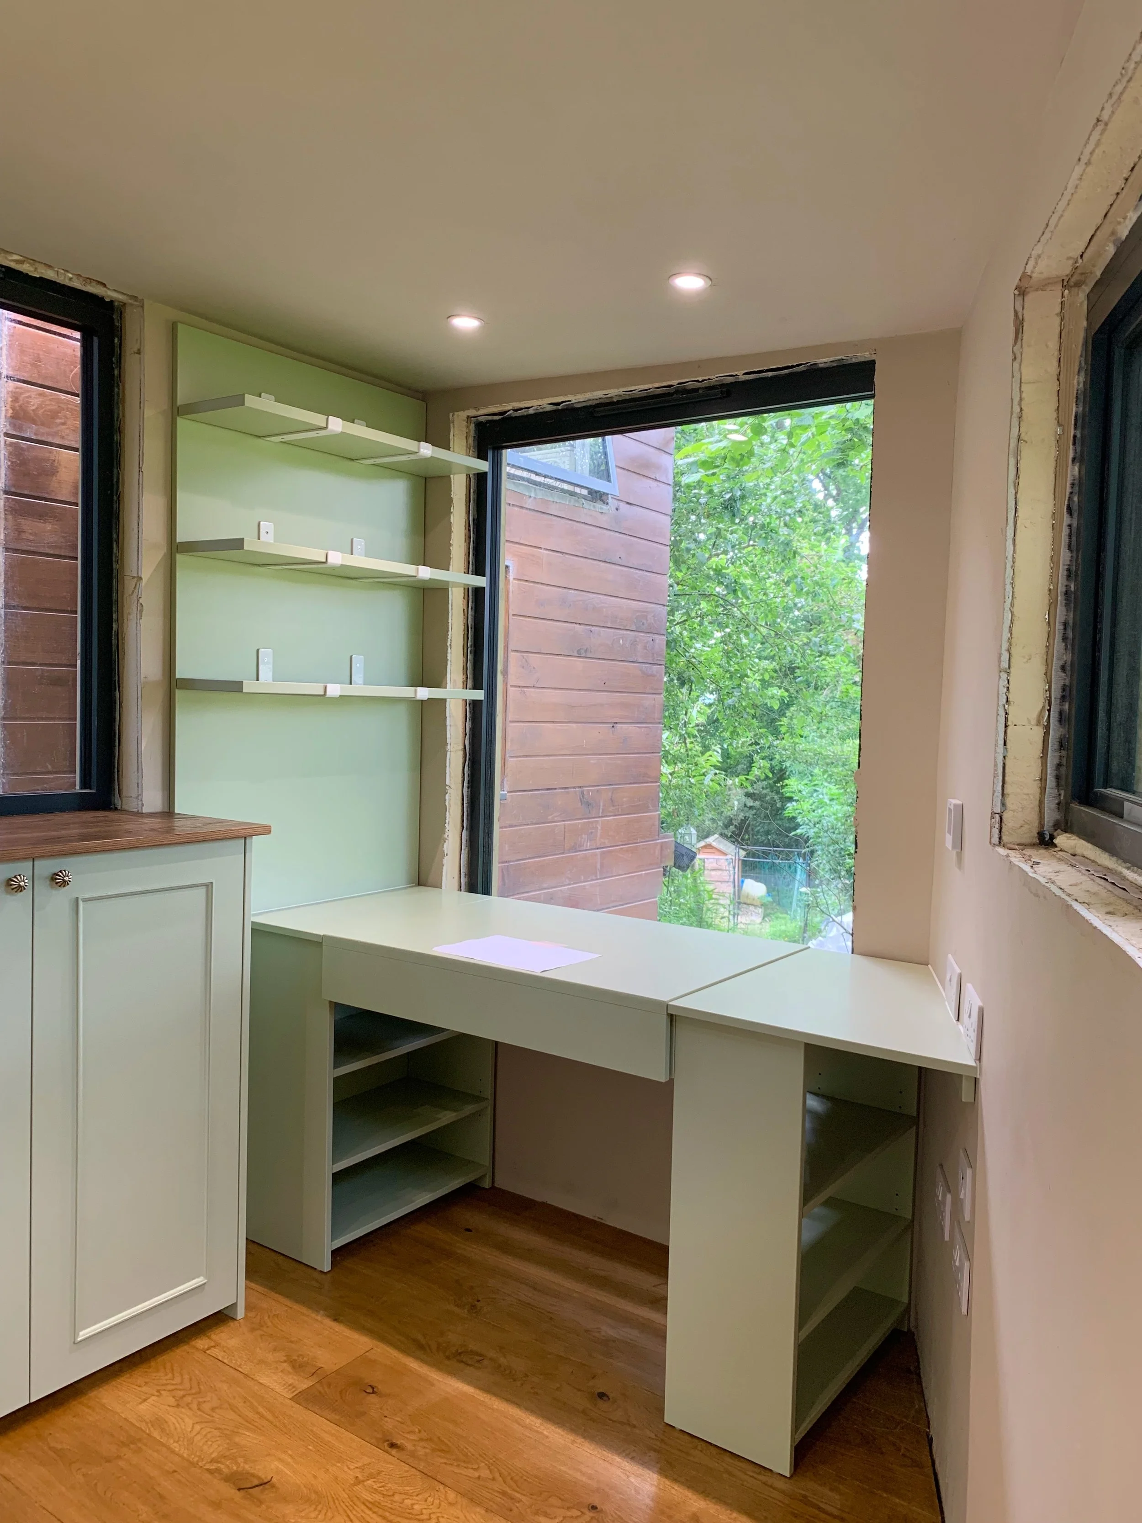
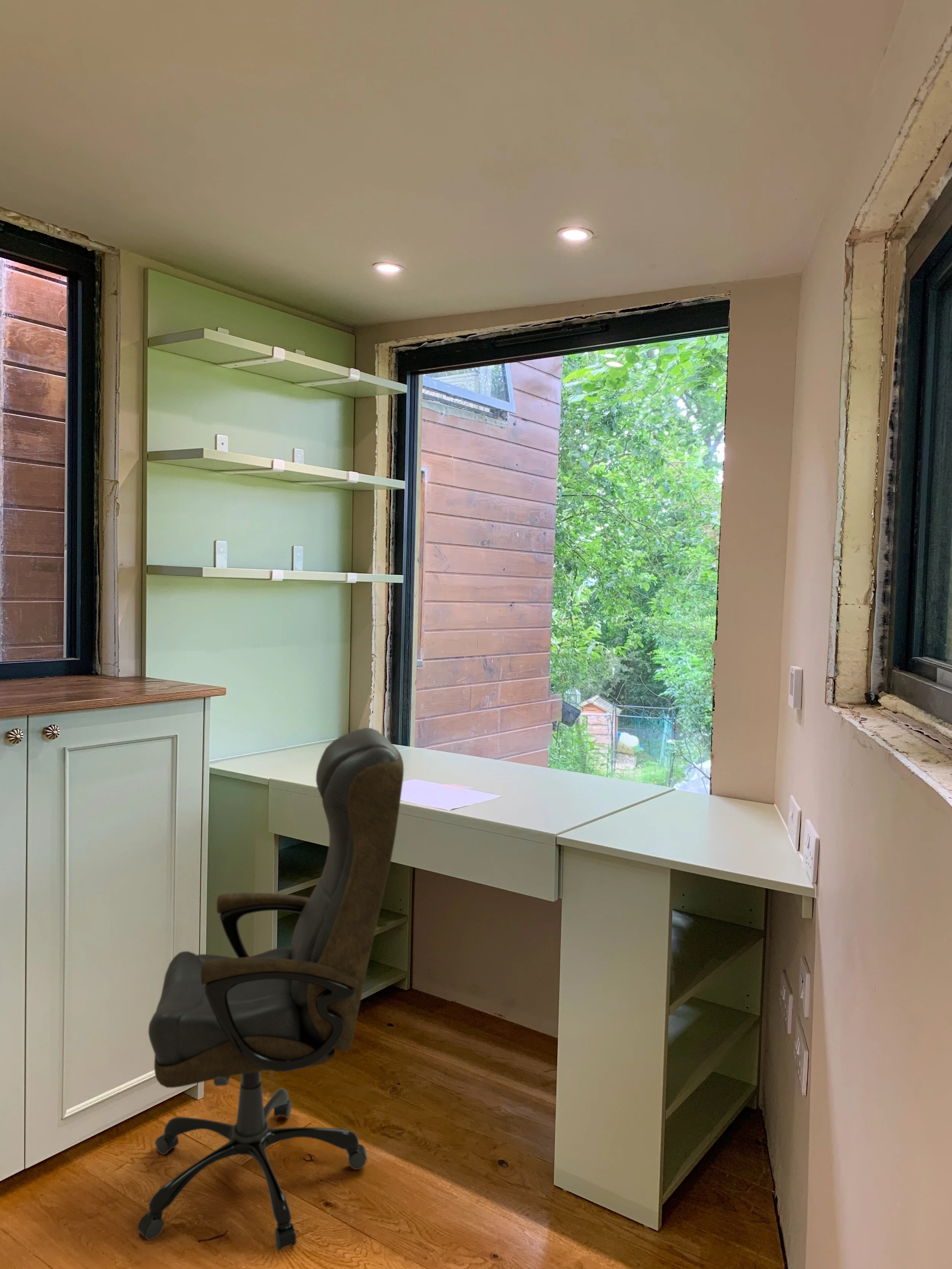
+ office chair (275, 959)
